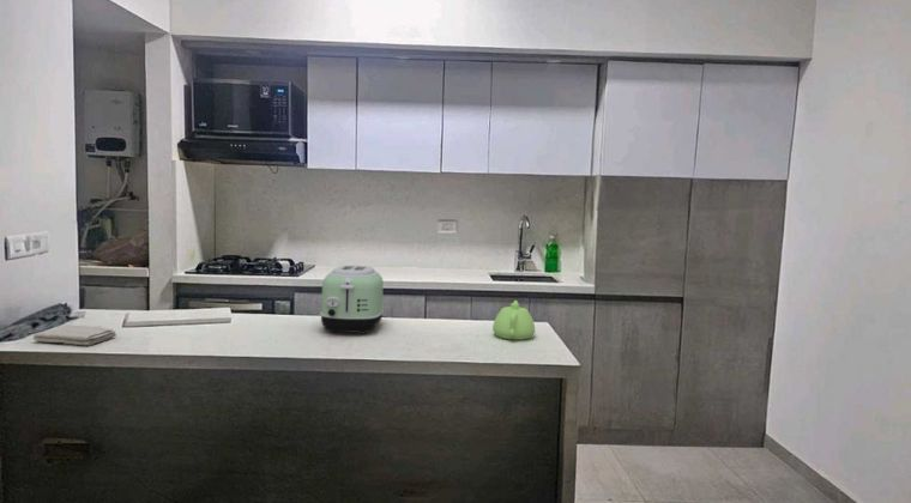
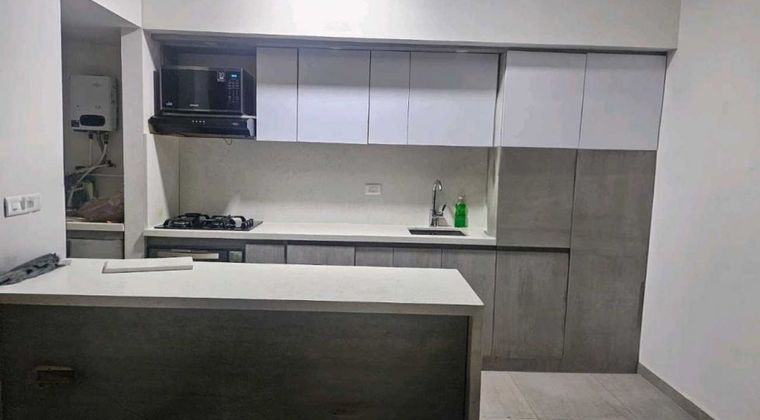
- toaster (352, 297)
- teapot (514, 319)
- washcloth (76, 334)
